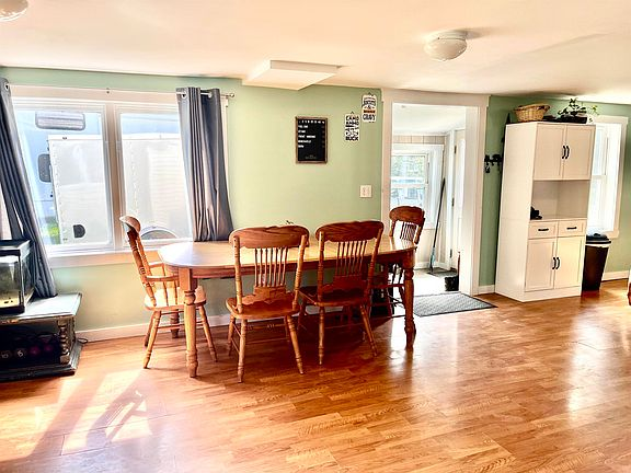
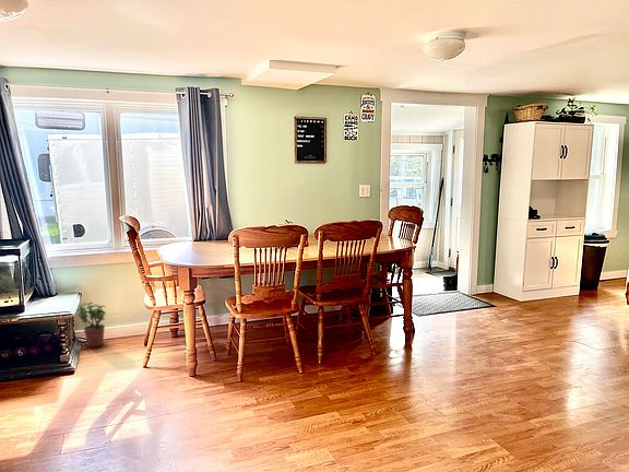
+ potted plant (92, 322)
